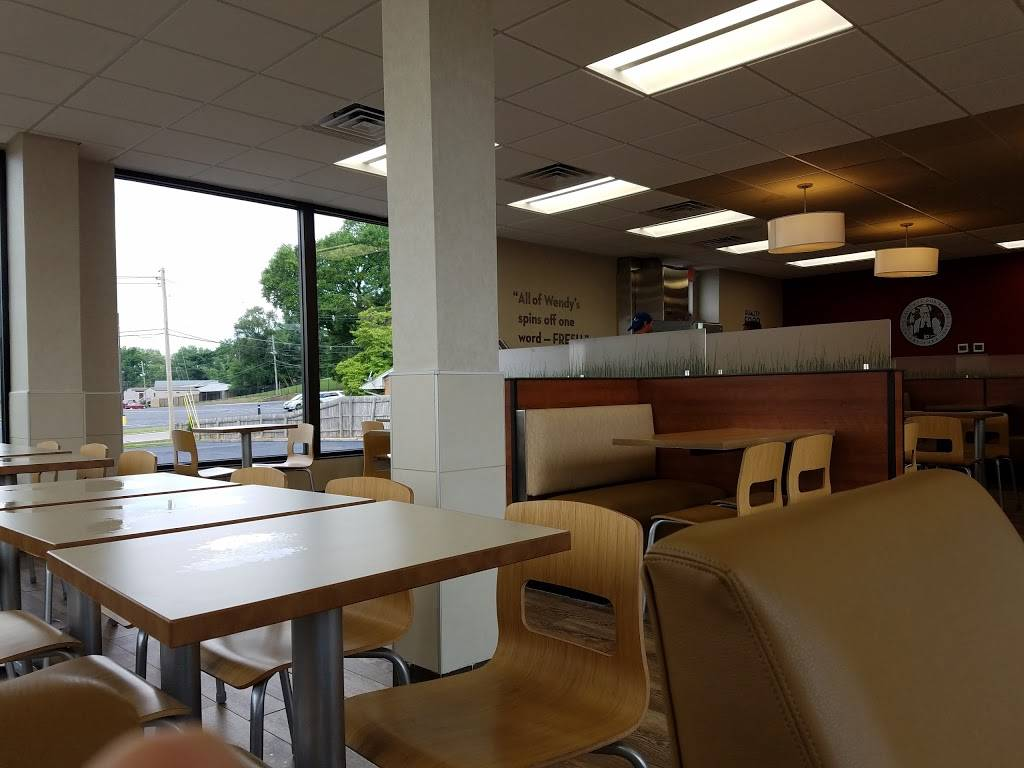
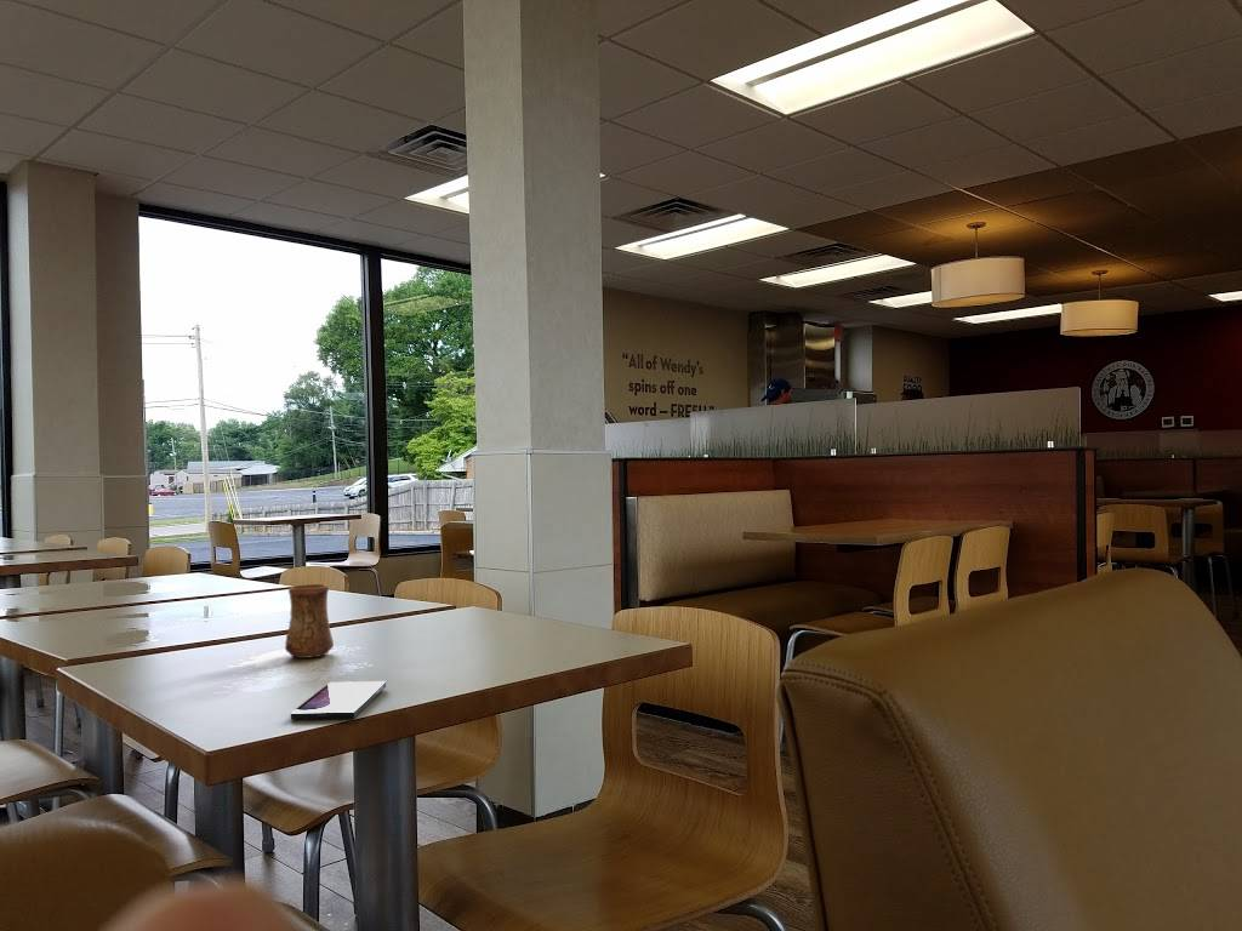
+ smartphone (341, 698)
+ cup (308, 619)
